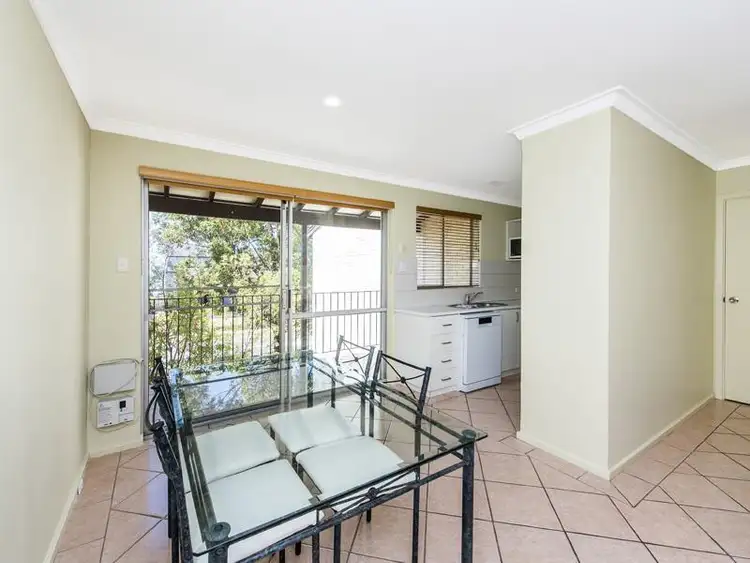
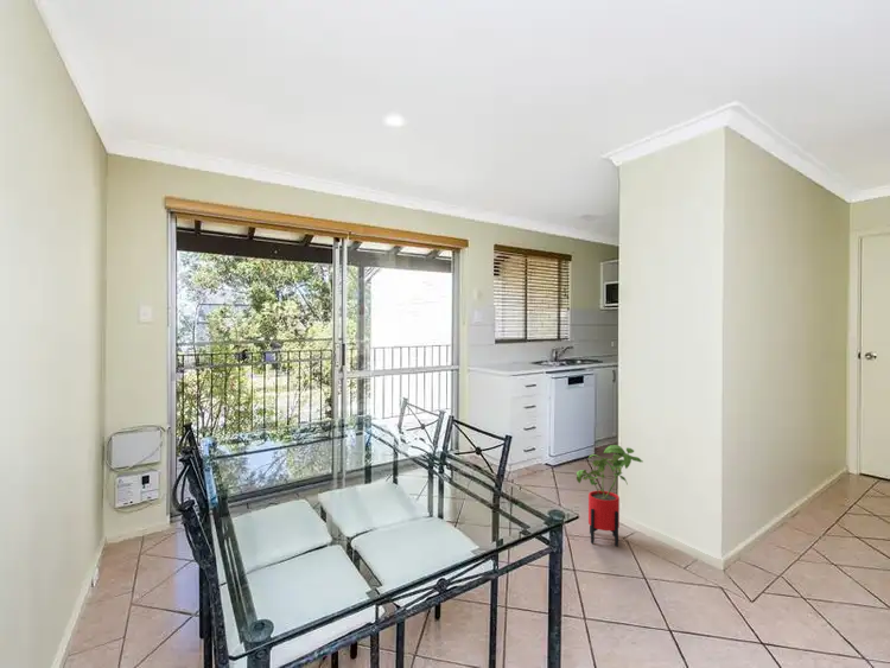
+ house plant (605, 491)
